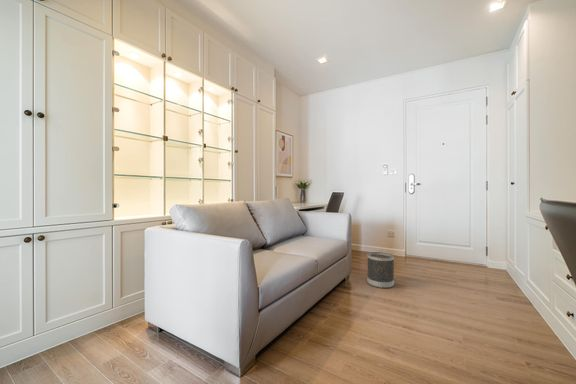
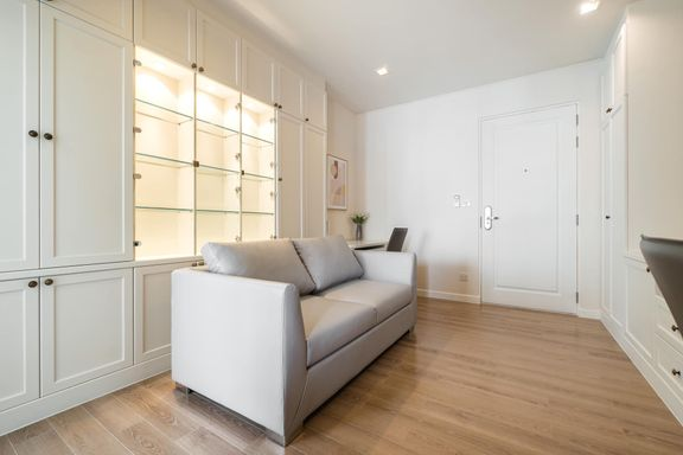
- wastebasket (380, 269)
